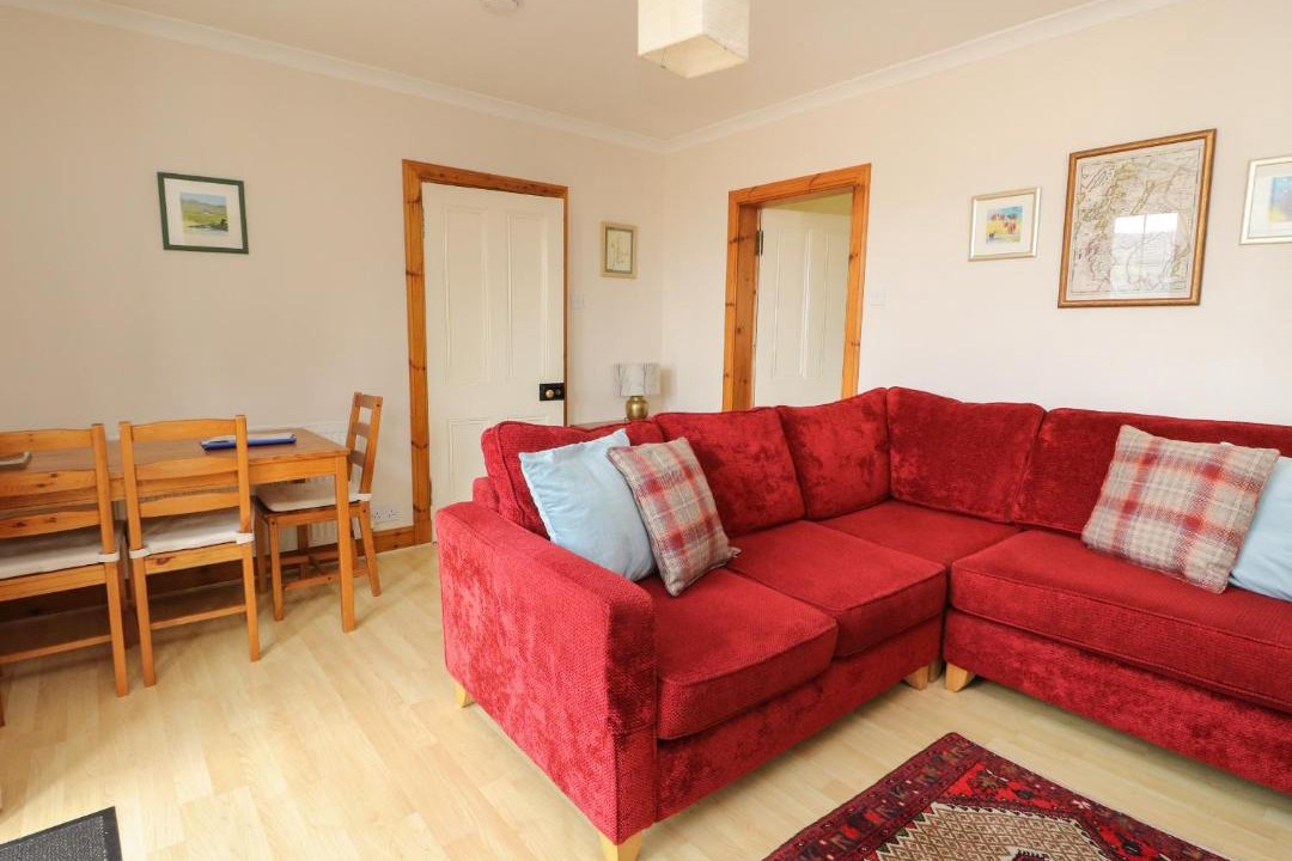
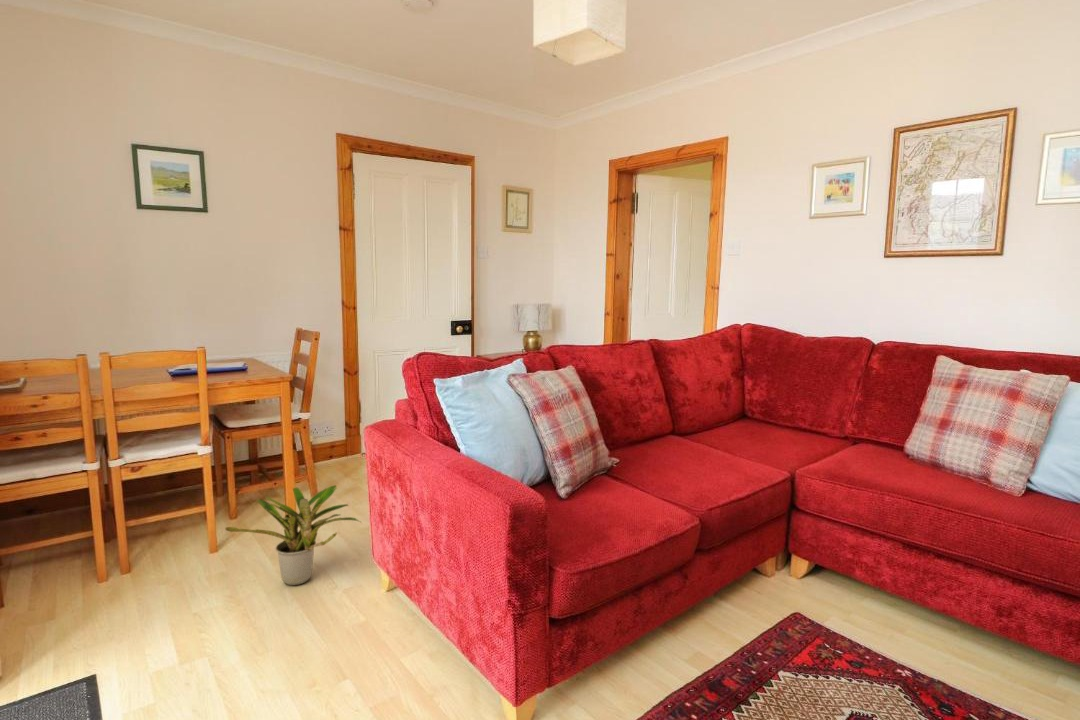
+ potted plant (301, 534)
